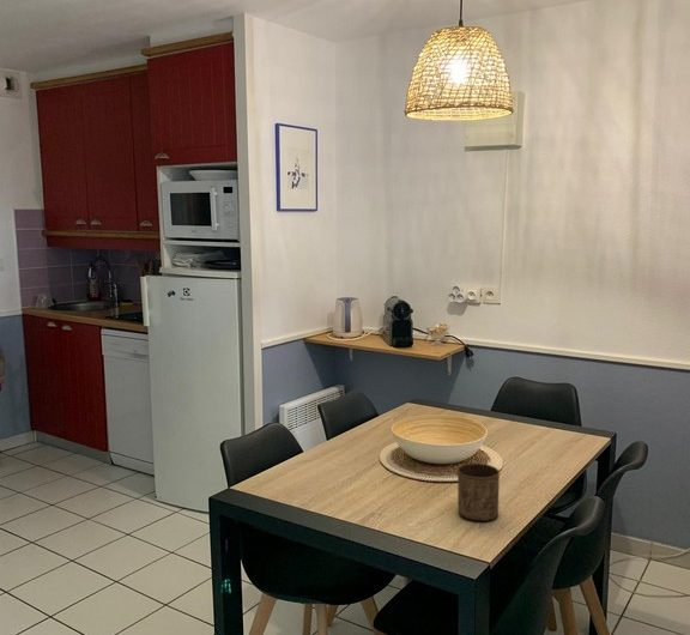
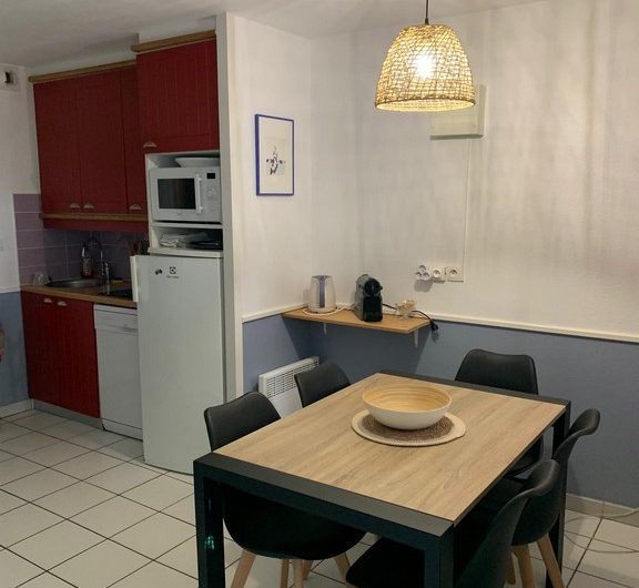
- cup (477, 491)
